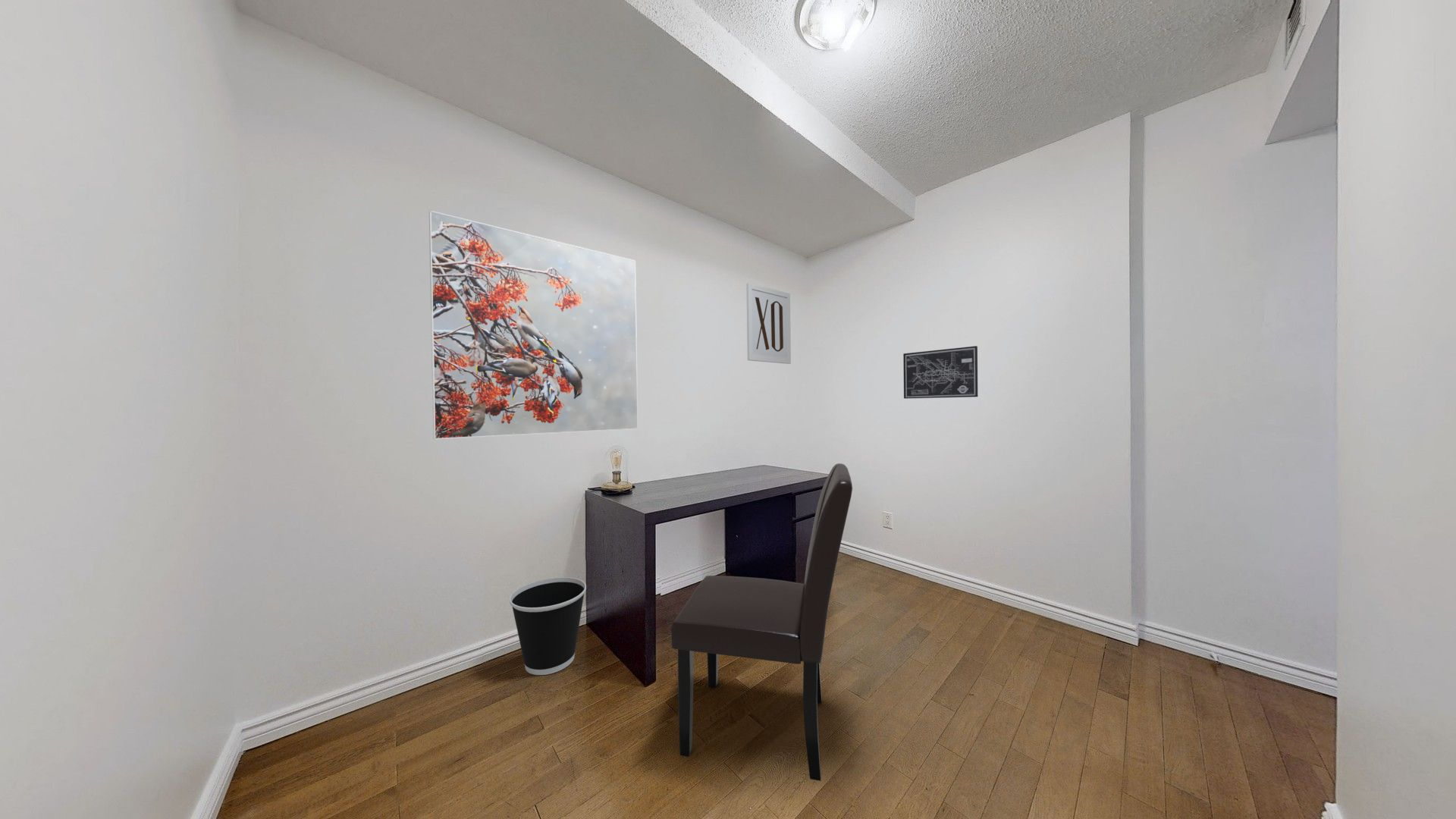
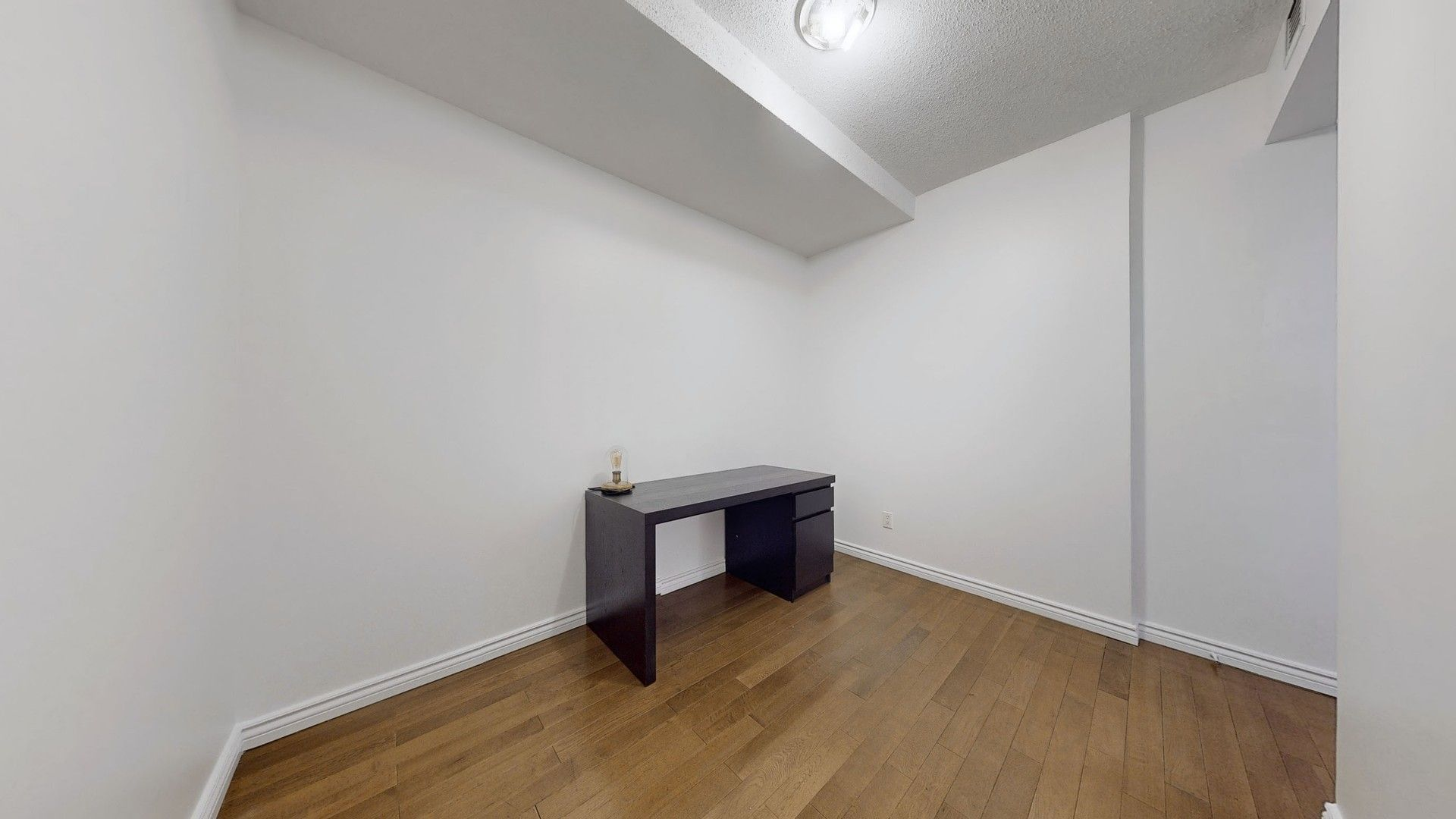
- wall art (769, 325)
- wastebasket (549, 626)
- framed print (548, 337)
- chair (767, 597)
- wall art (938, 374)
